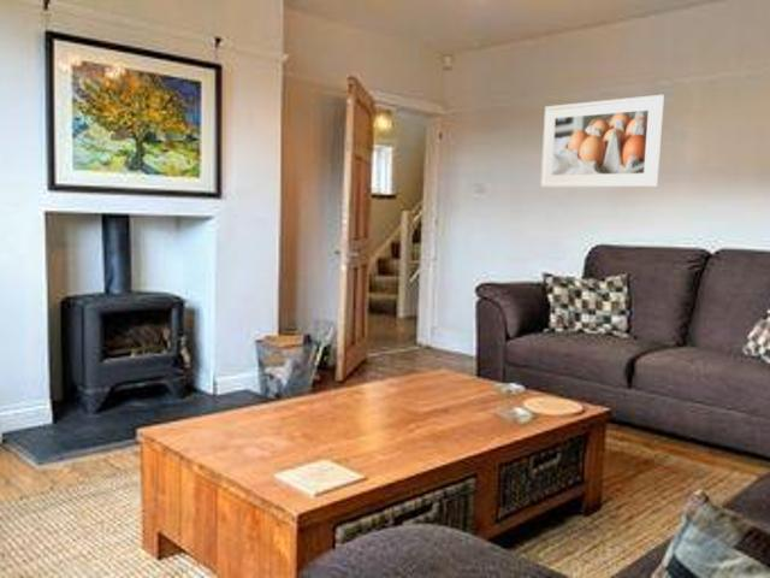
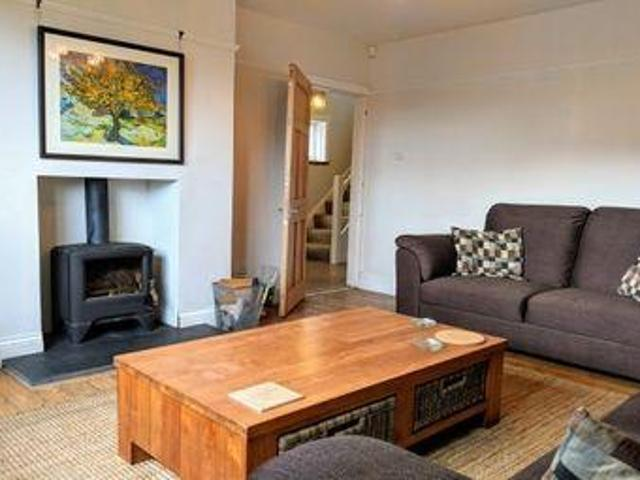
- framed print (597, 143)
